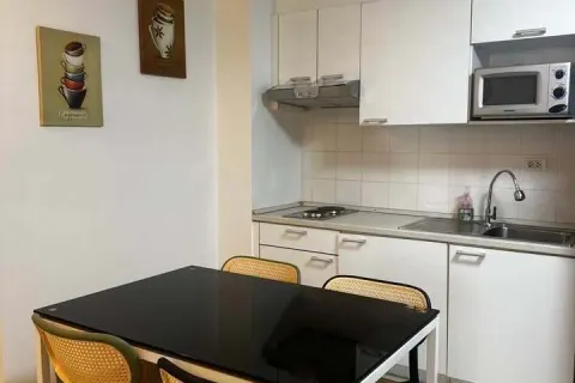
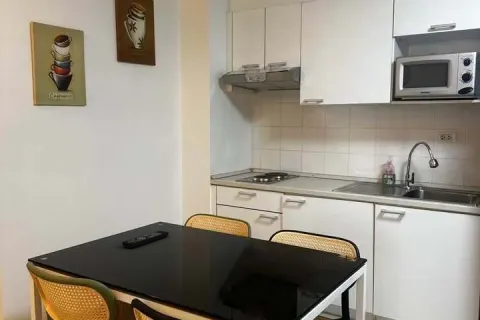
+ remote control (146, 239)
